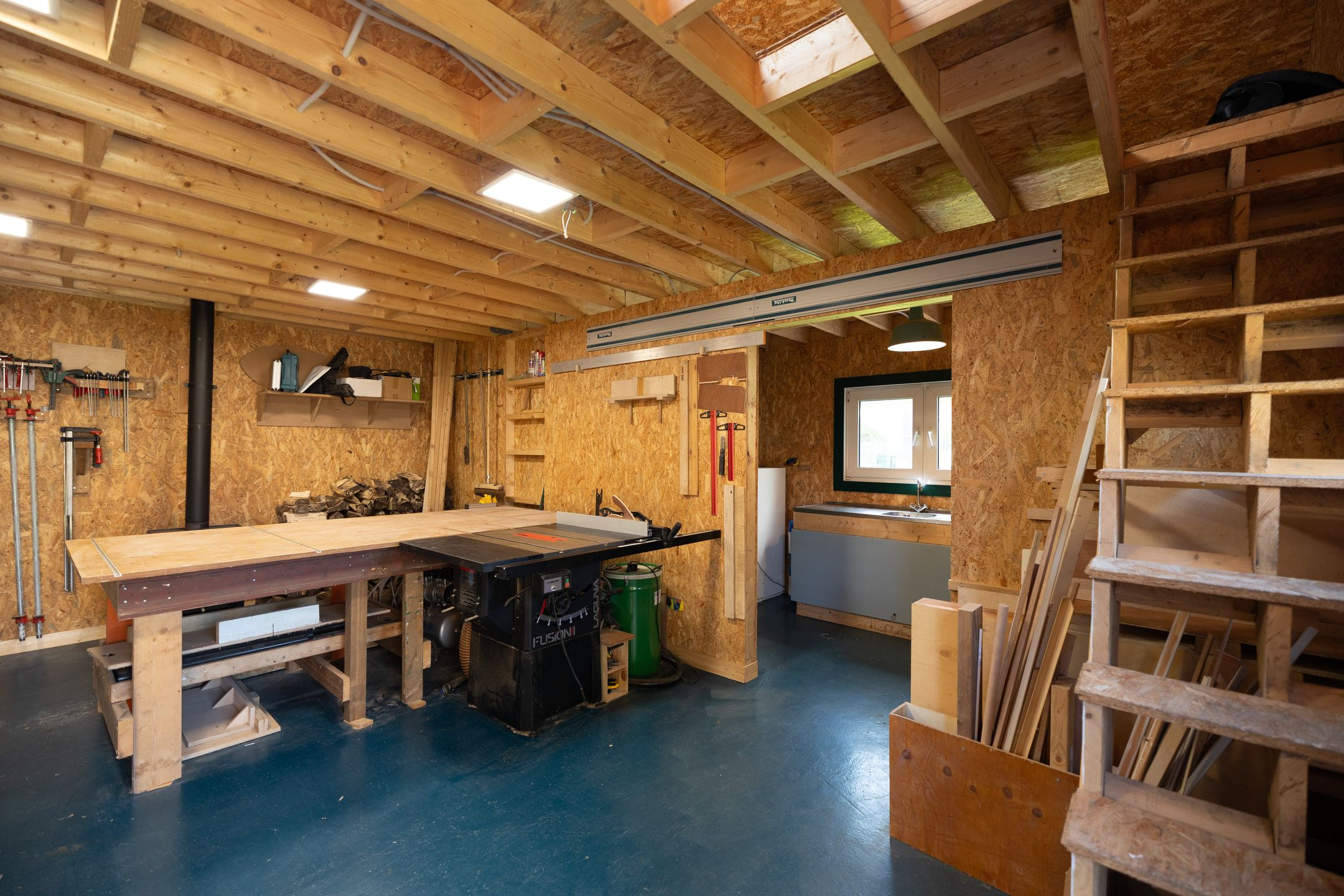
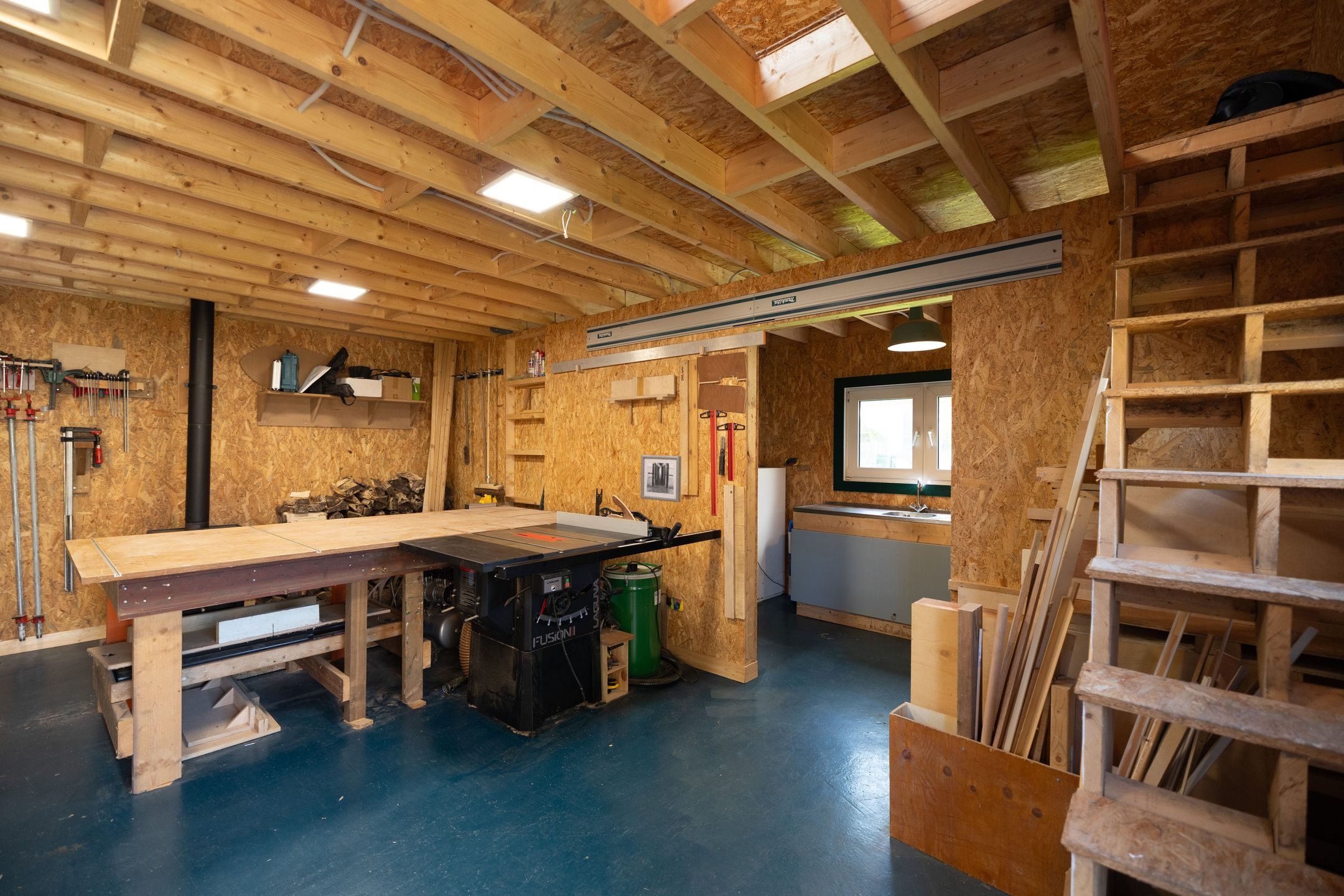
+ wall art (660, 478)
